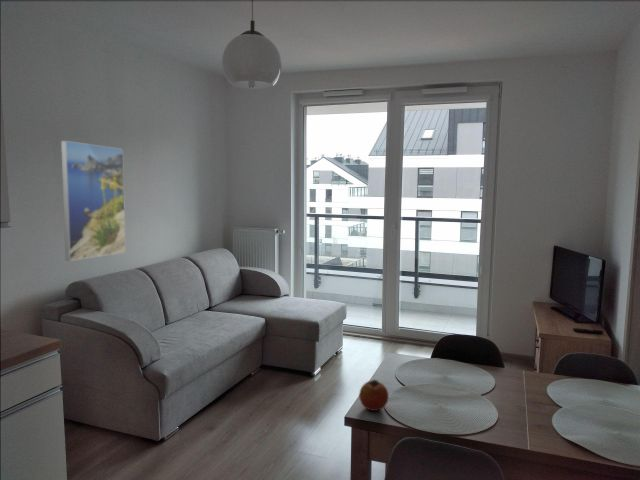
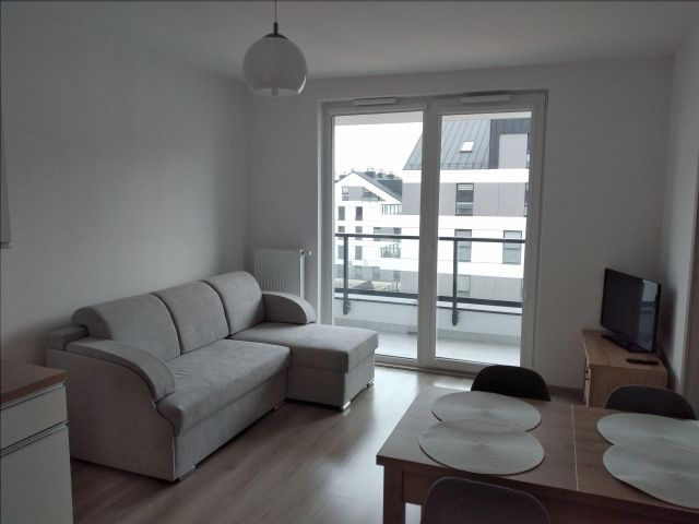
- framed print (96, 201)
- fruit (373, 393)
